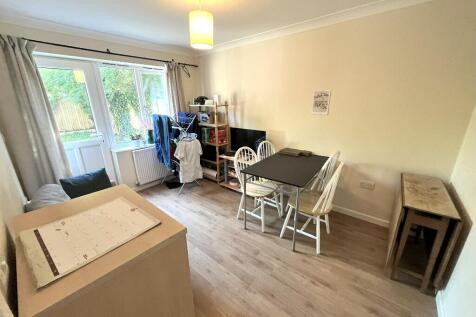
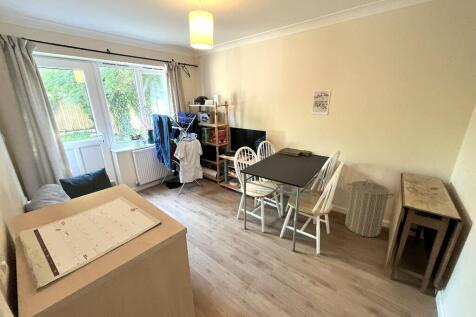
+ laundry hamper (366, 204)
